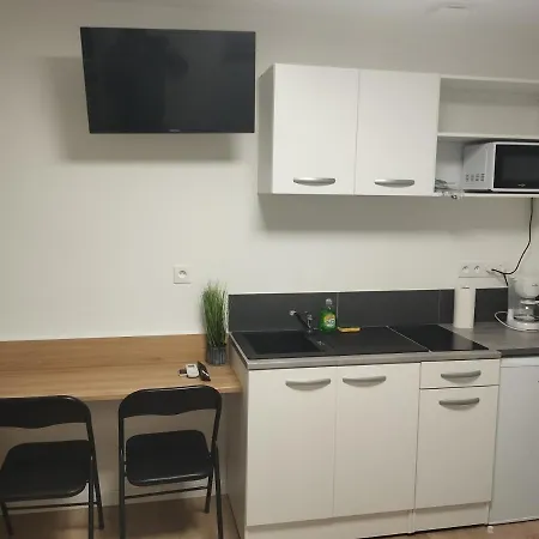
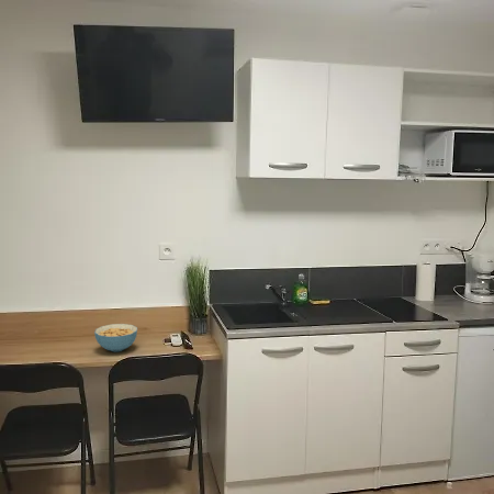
+ cereal bowl (116, 339)
